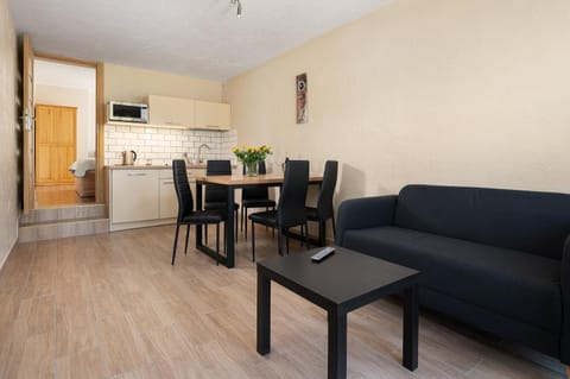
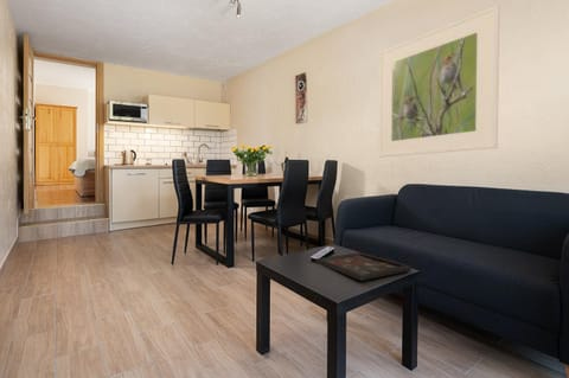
+ decorative tray (360, 264)
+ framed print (429, 92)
